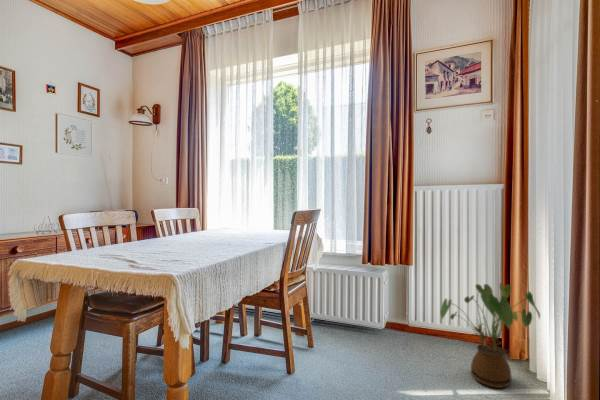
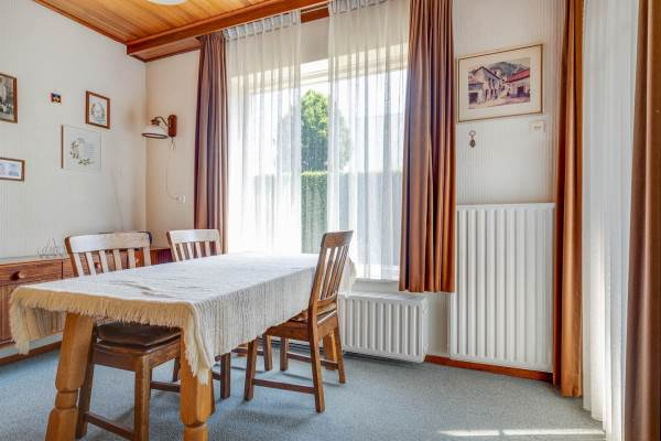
- house plant (486, 332)
